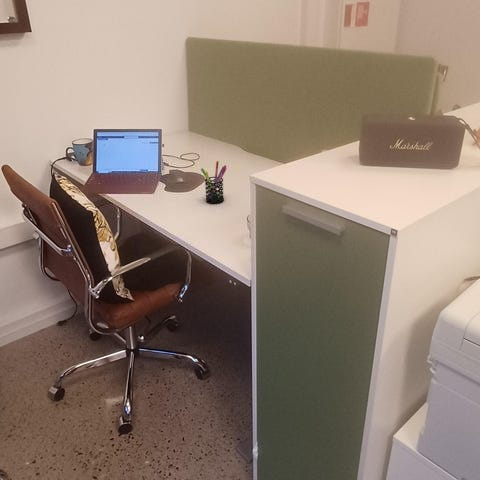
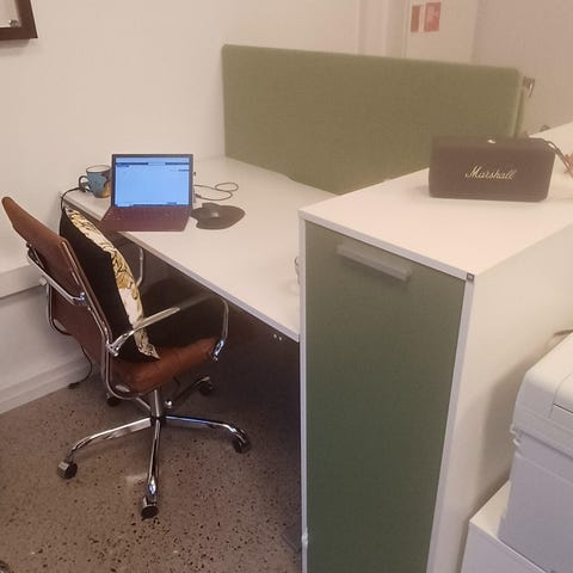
- pen holder (213, 181)
